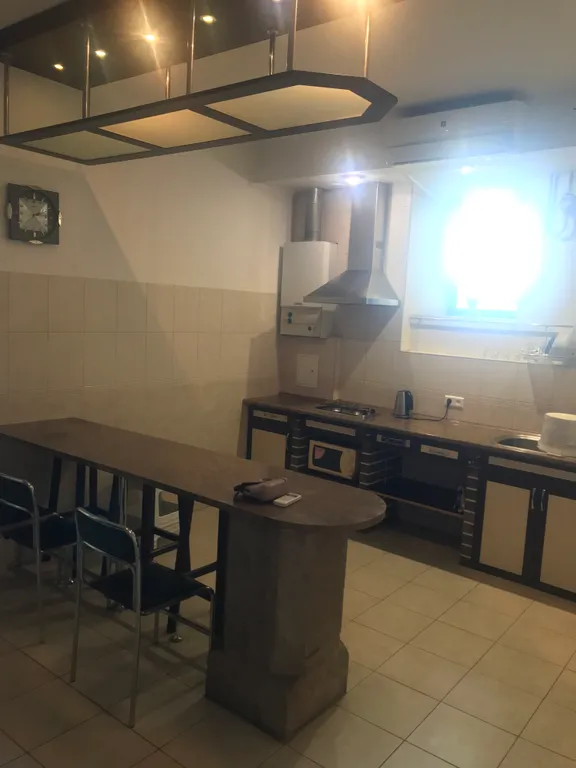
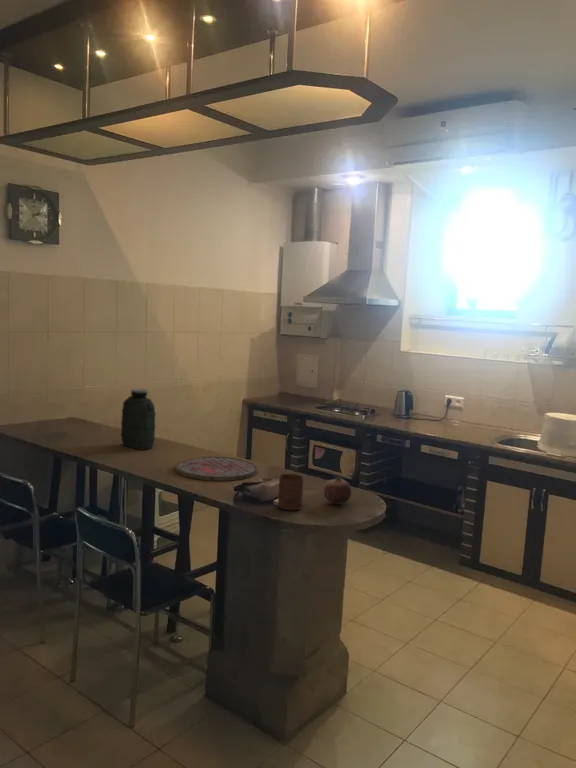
+ water jug (138, 418)
+ cup (290, 490)
+ fruit (337, 489)
+ cutting board (216, 467)
